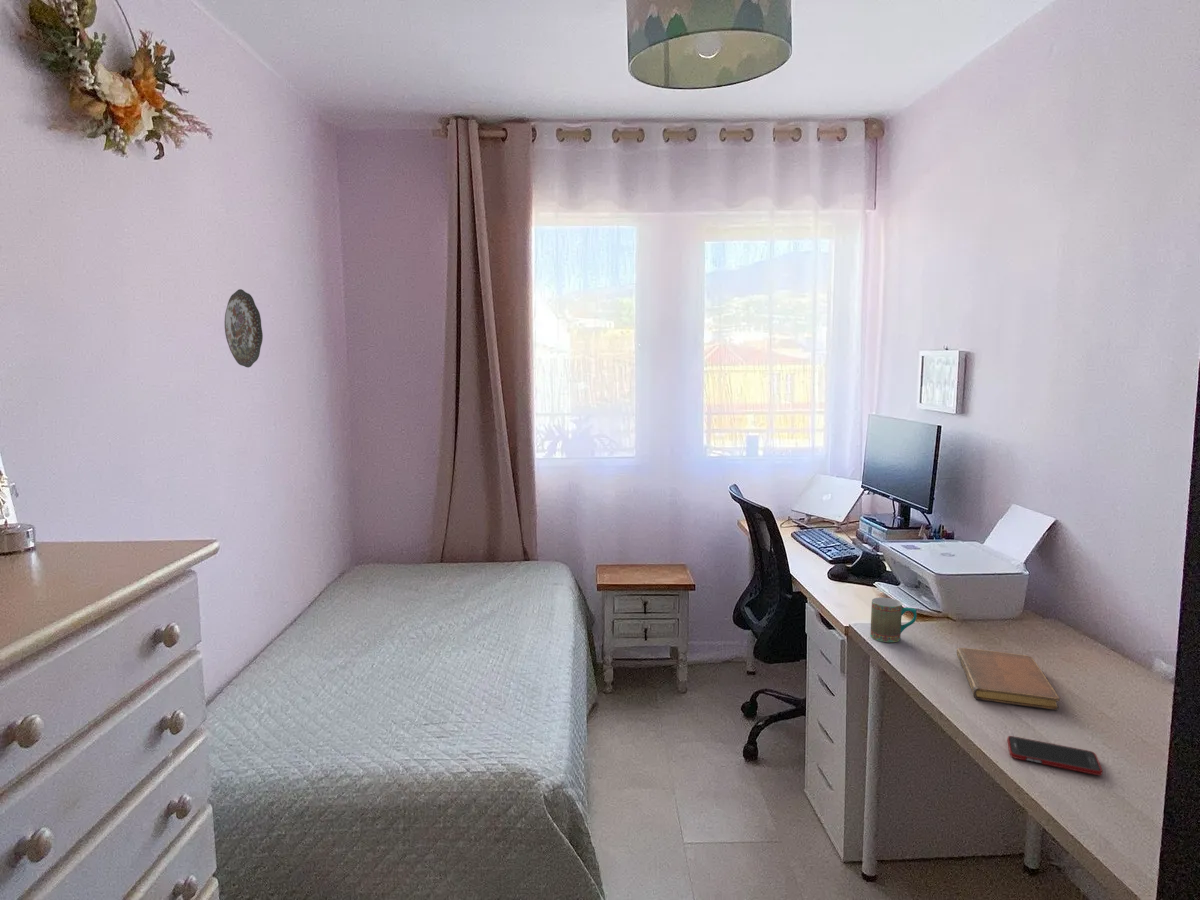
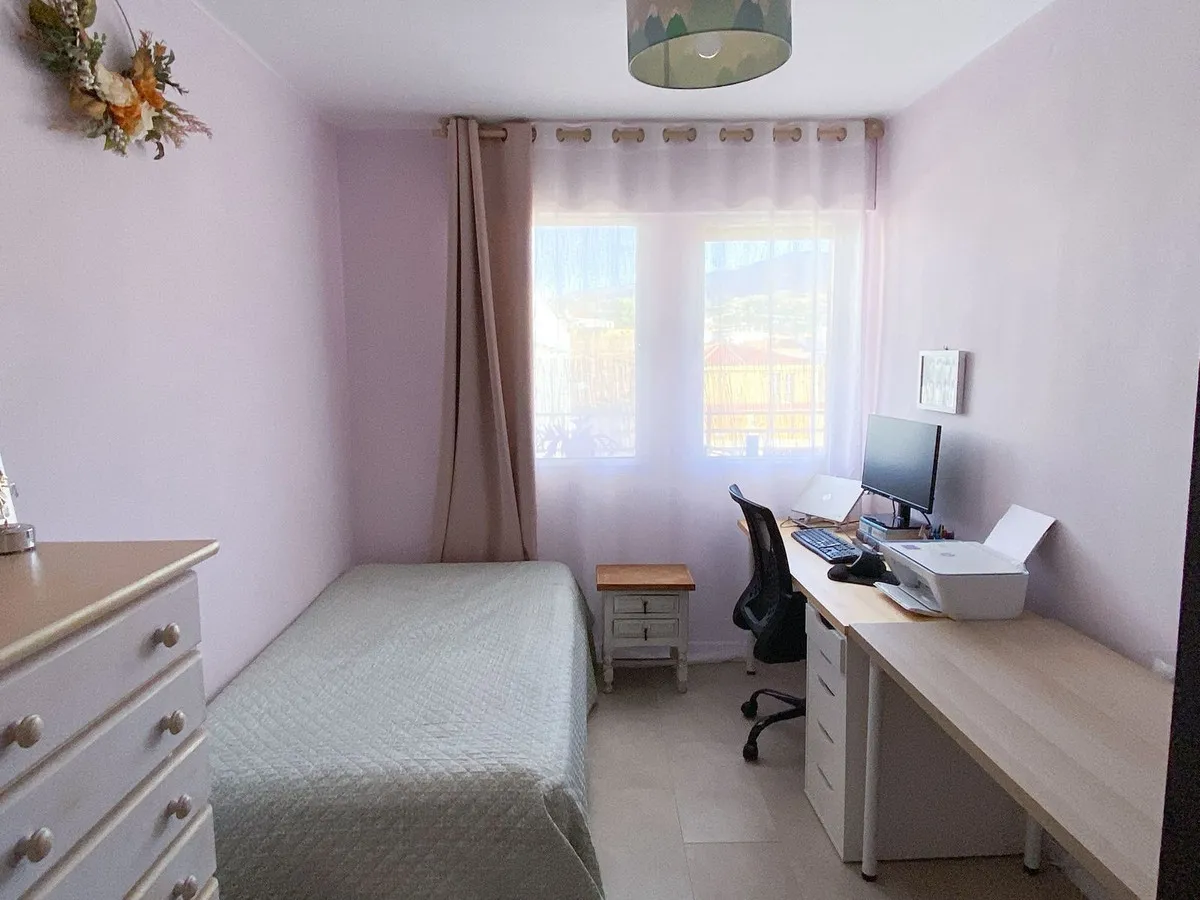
- decorative plate (241, 328)
- cell phone (1052, 755)
- mug (893, 620)
- notebook (1003, 675)
